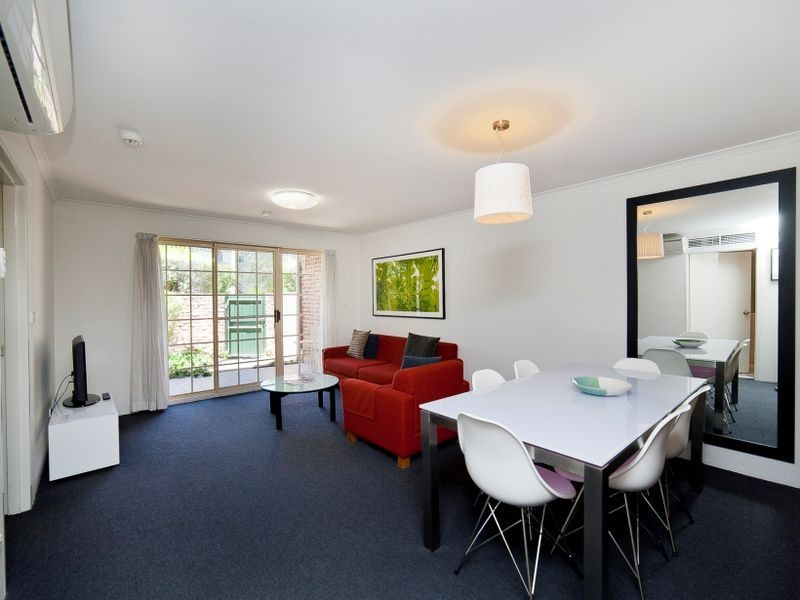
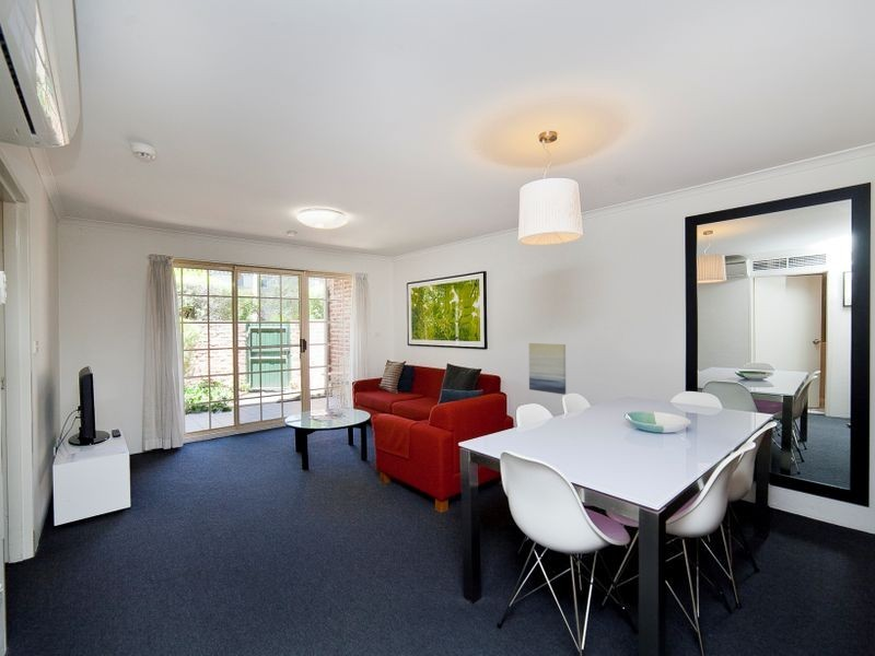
+ wall art (546, 367)
